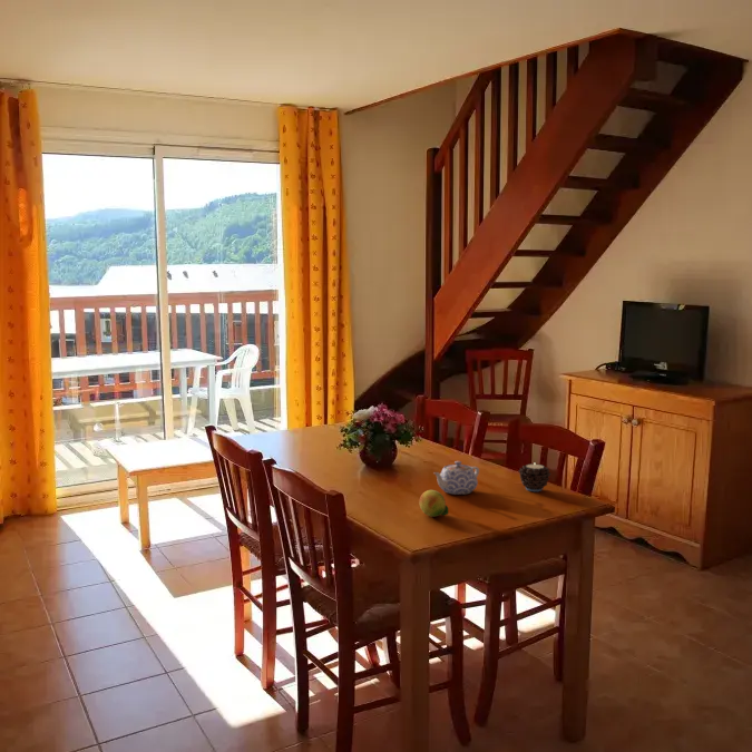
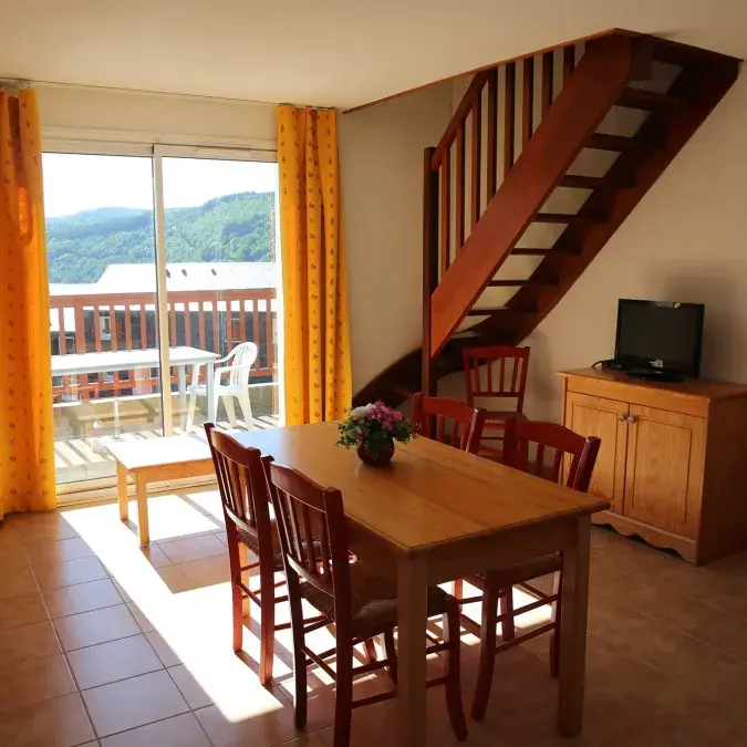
- fruit (432, 502)
- candle (534, 475)
- teapot (456, 476)
